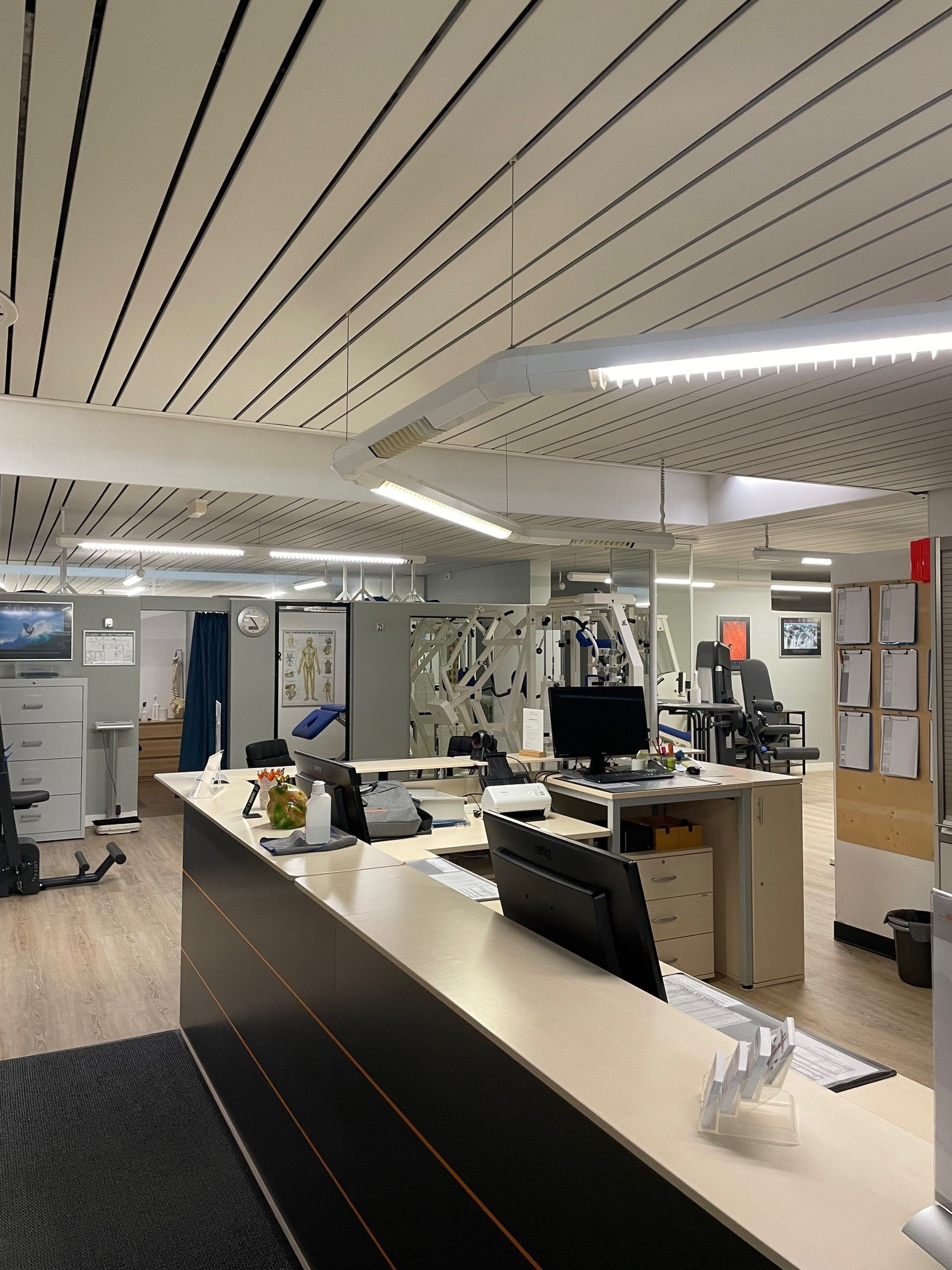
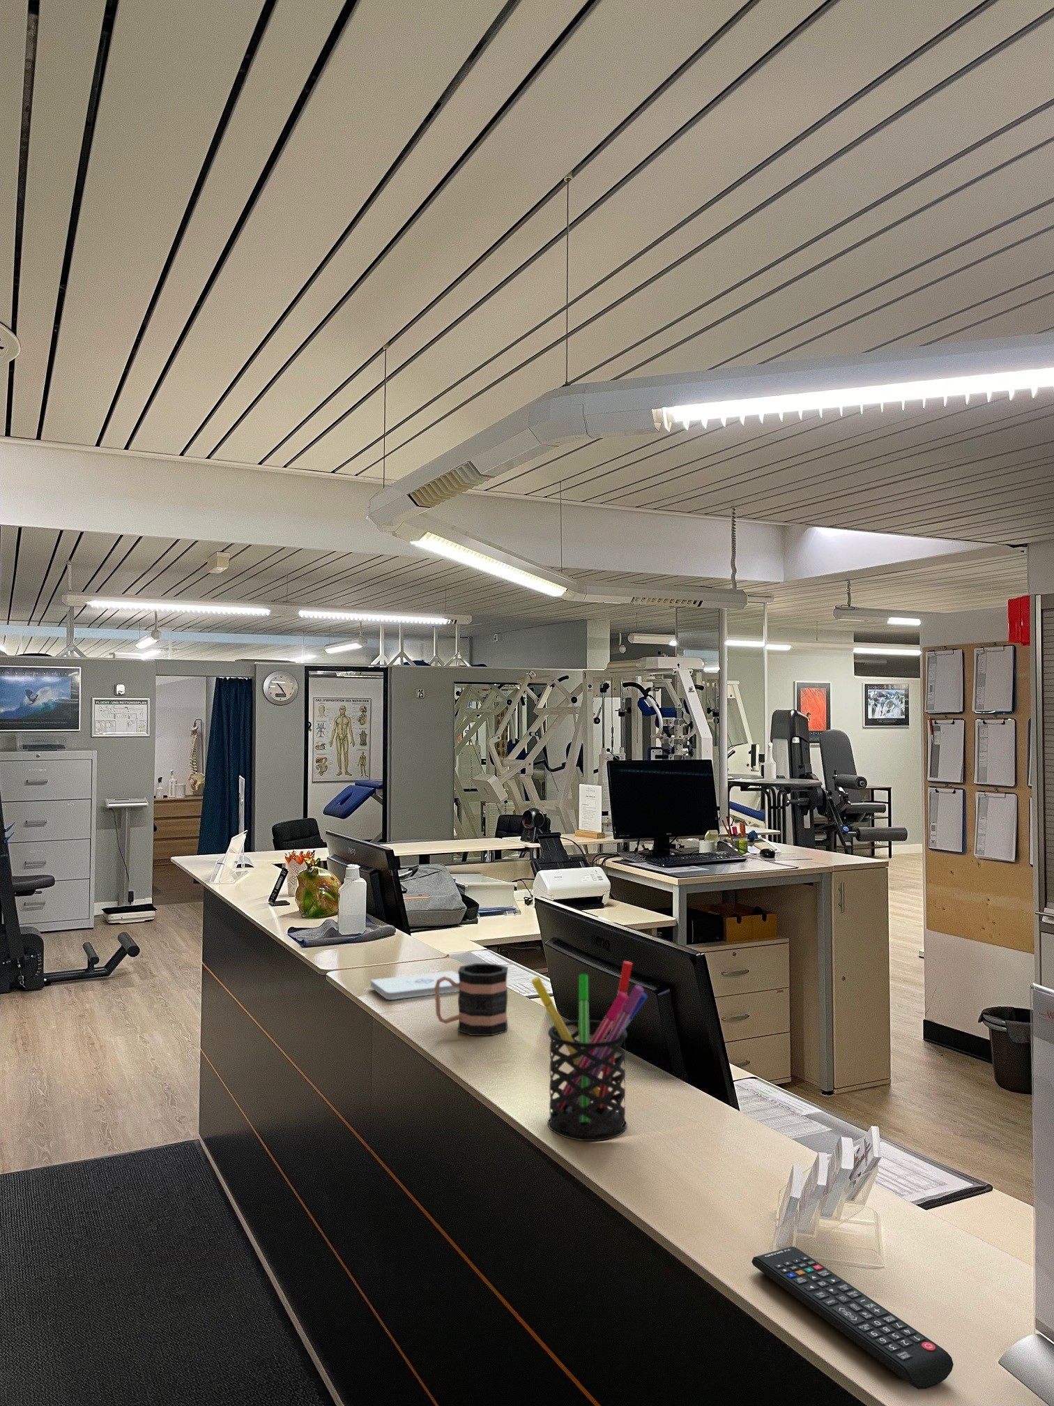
+ mug (472, 1000)
+ pen holder (591, 1041)
+ notepad (421, 985)
+ remote control (844, 1310)
